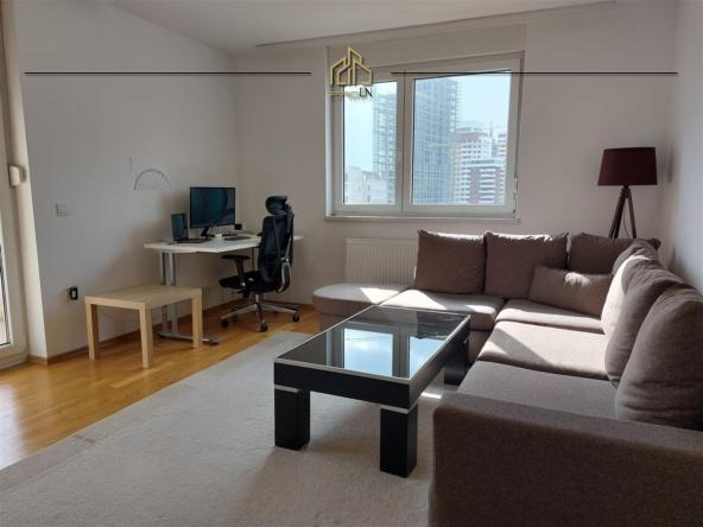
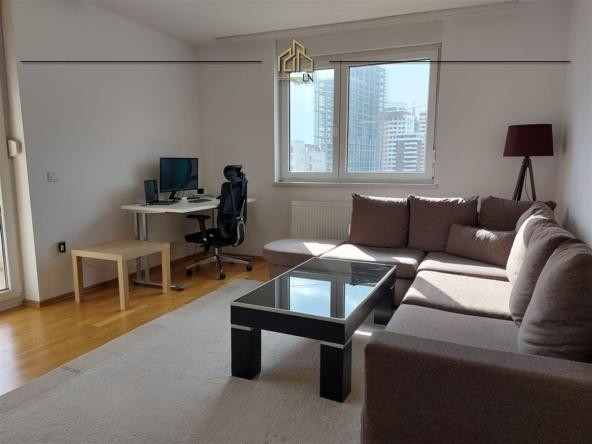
- wall art (150, 174)
